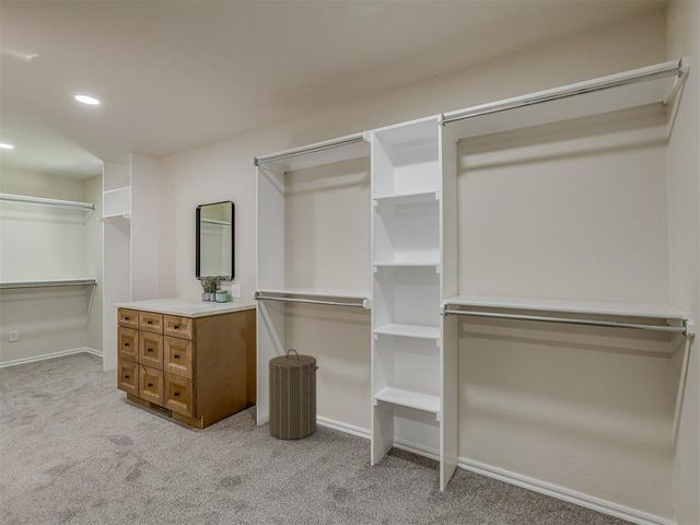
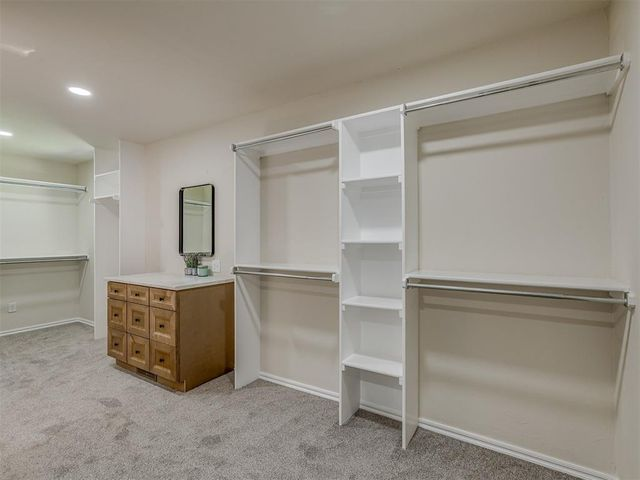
- laundry hamper (292, 388)
